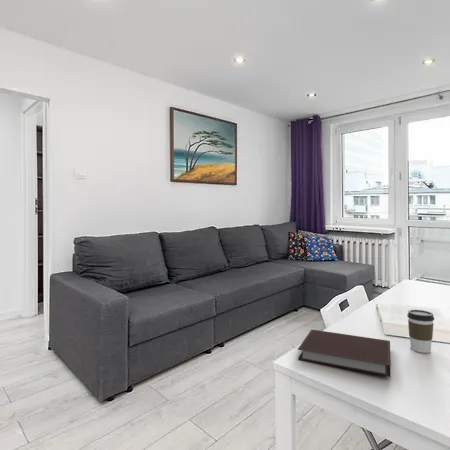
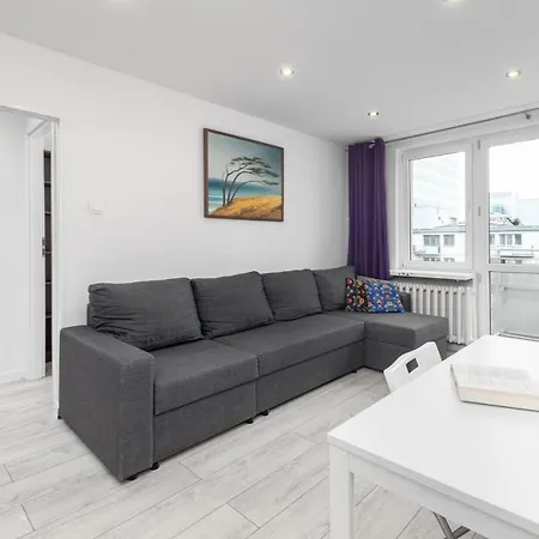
- coffee cup (420, 330)
- notebook (345, 349)
